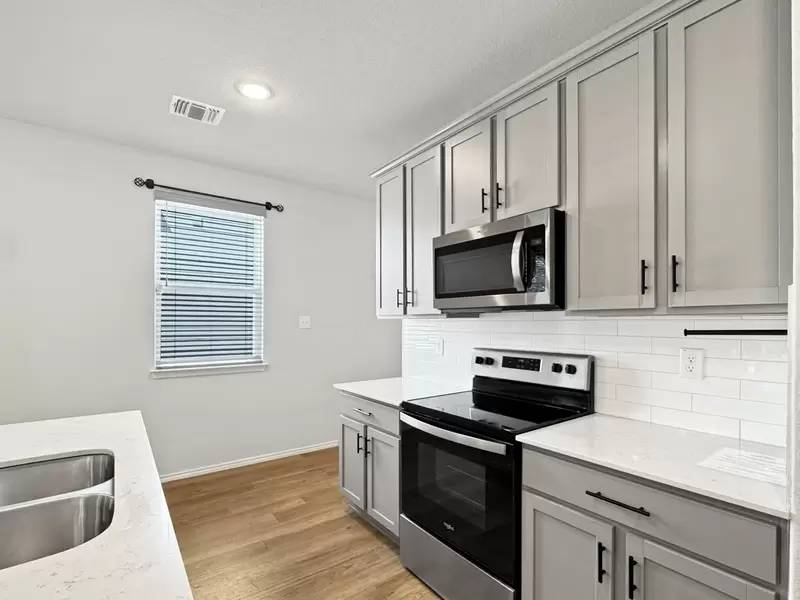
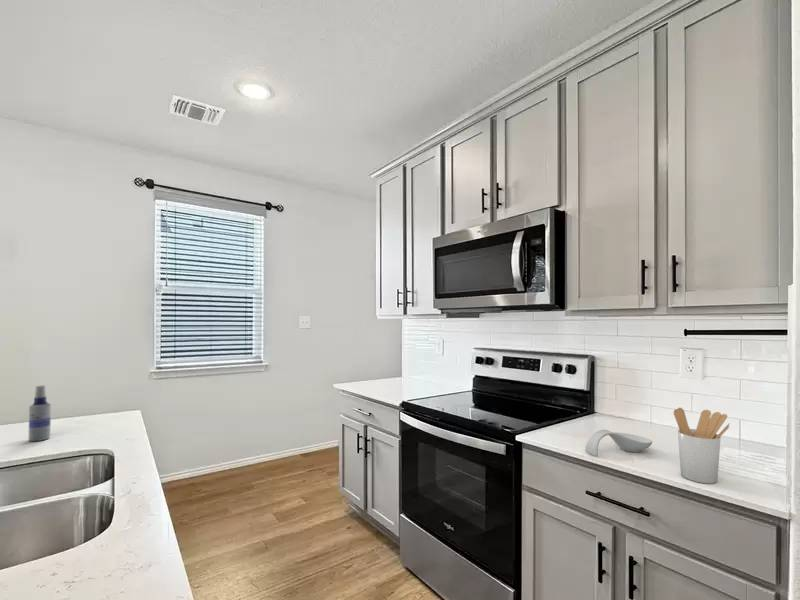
+ utensil holder (703, 443)
+ spoon rest (618, 440)
+ spray bottle (40, 412)
